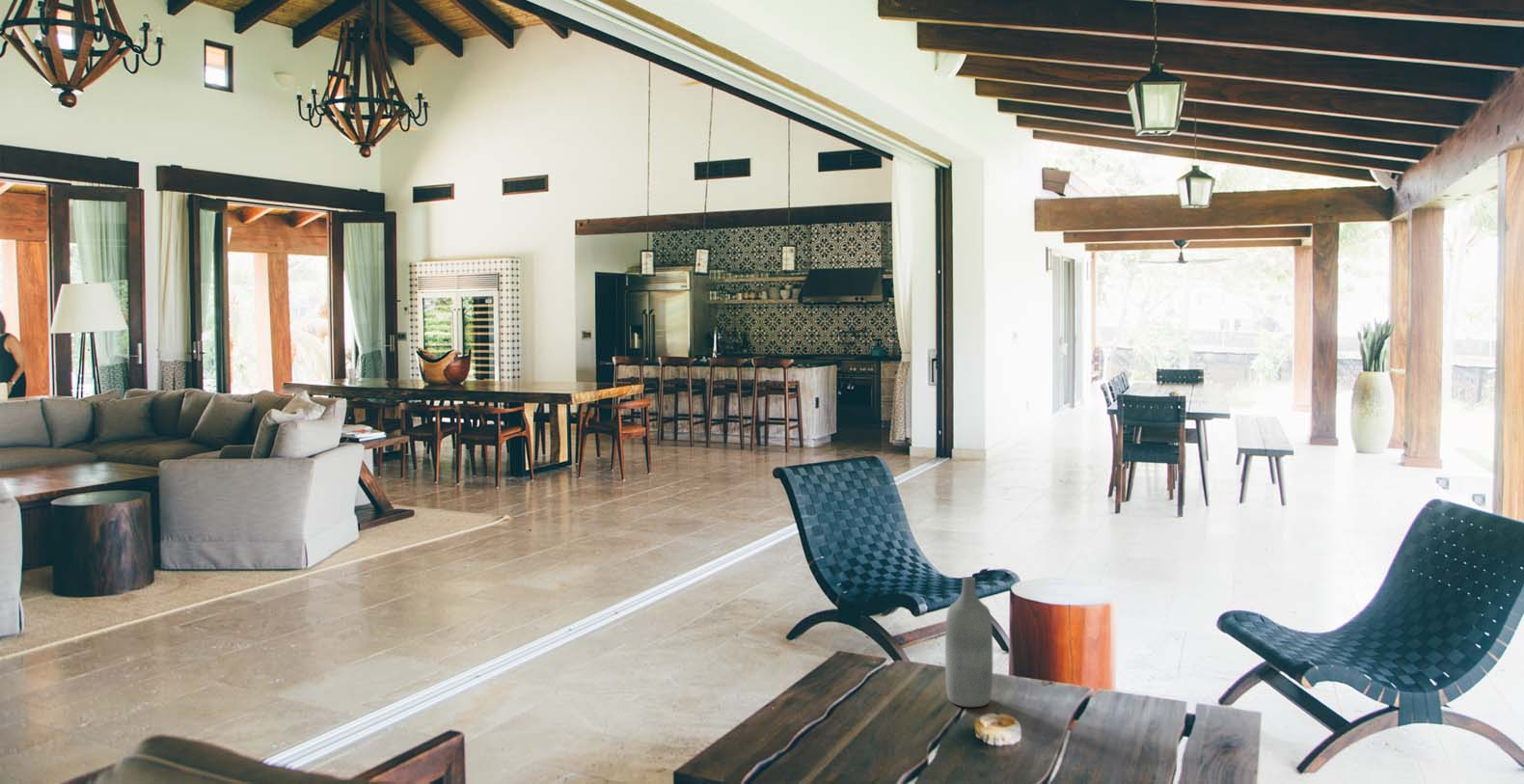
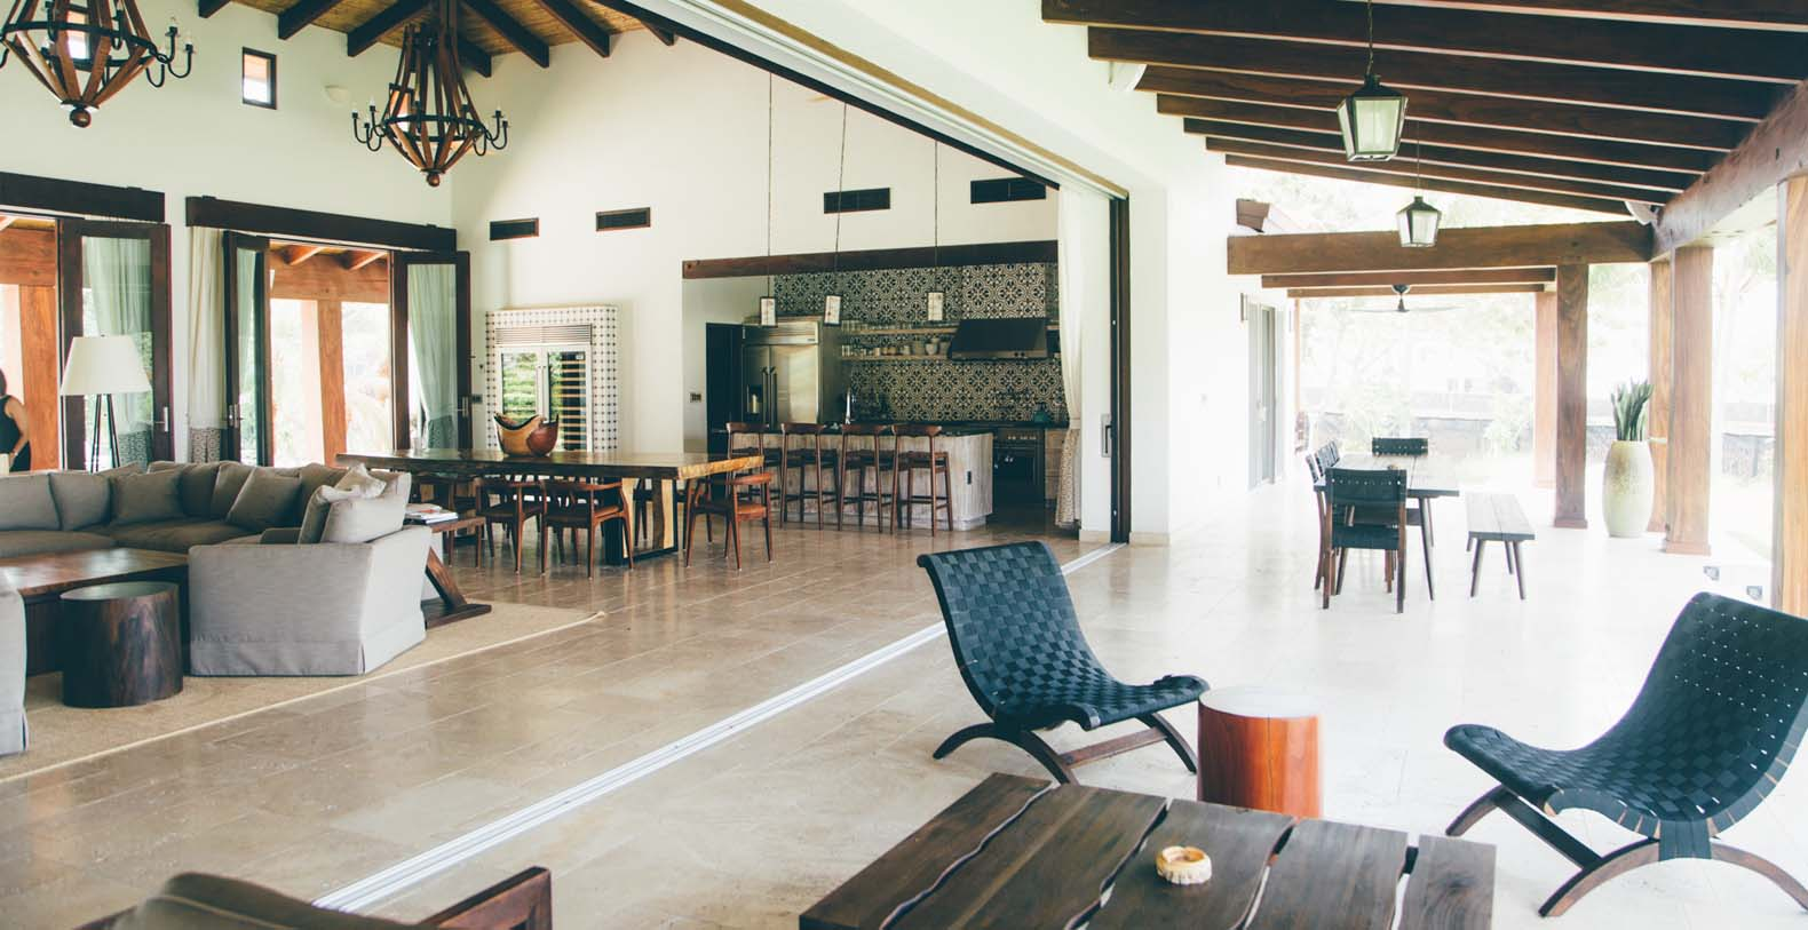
- bottle (968, 639)
